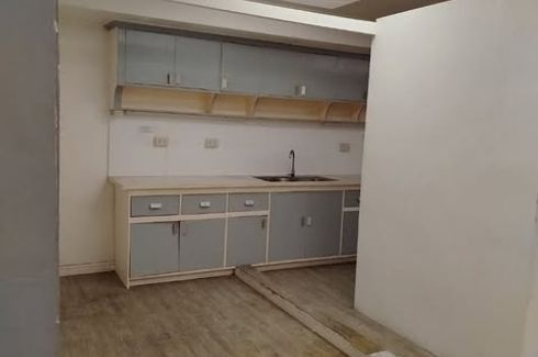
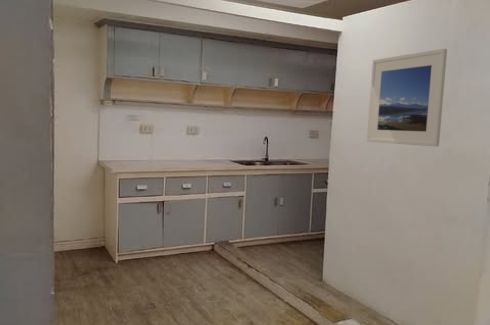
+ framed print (403, 99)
